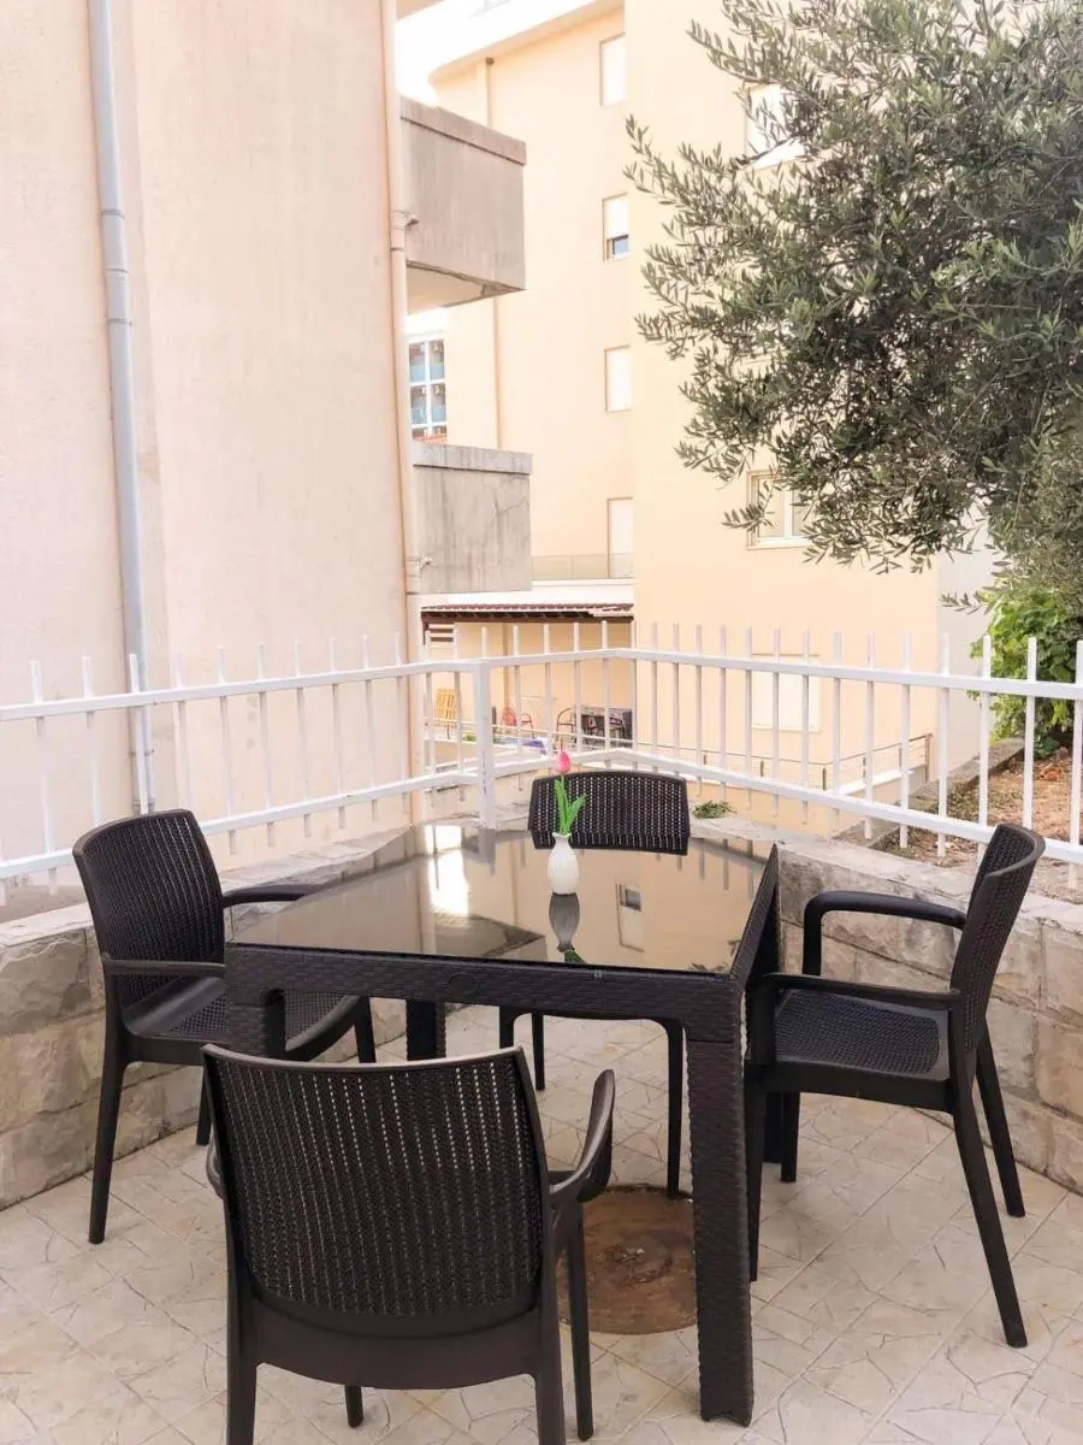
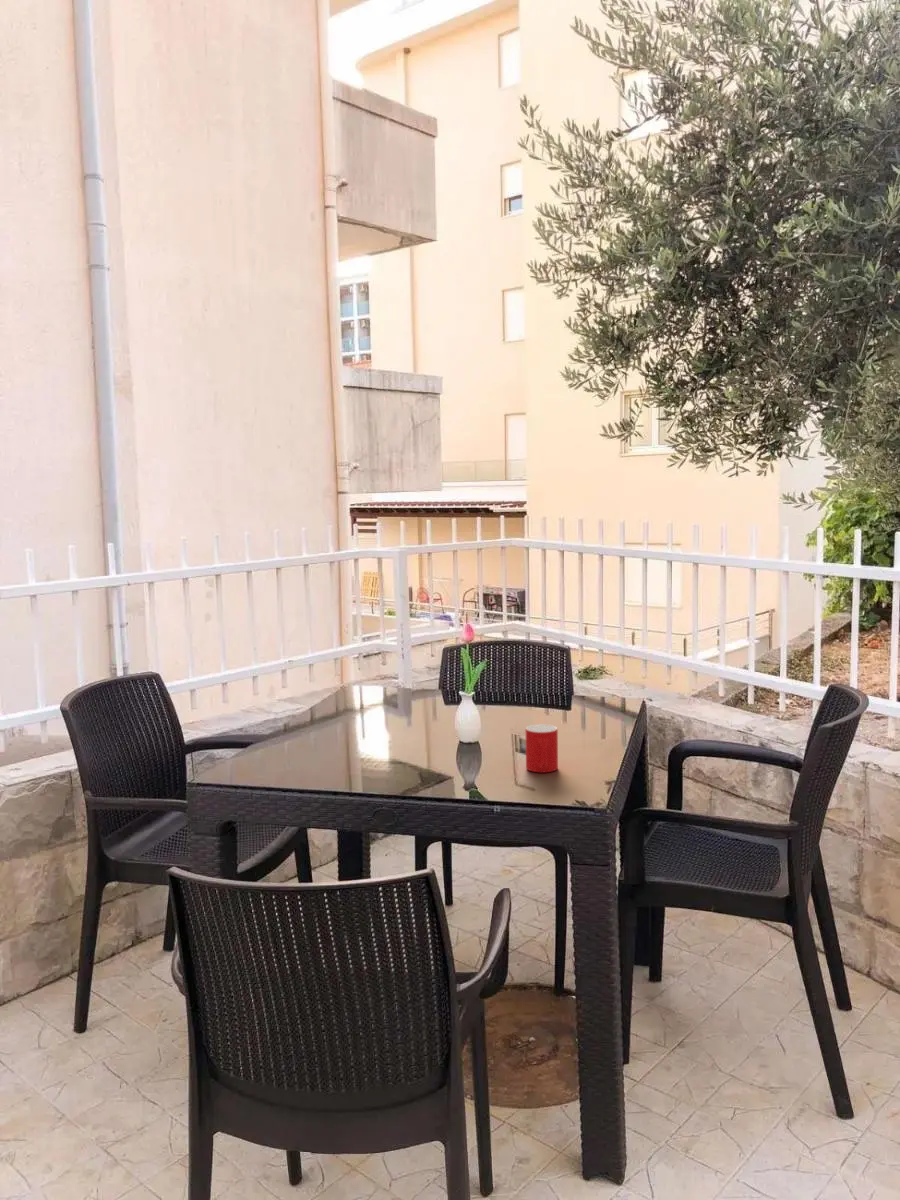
+ cup (542, 750)
